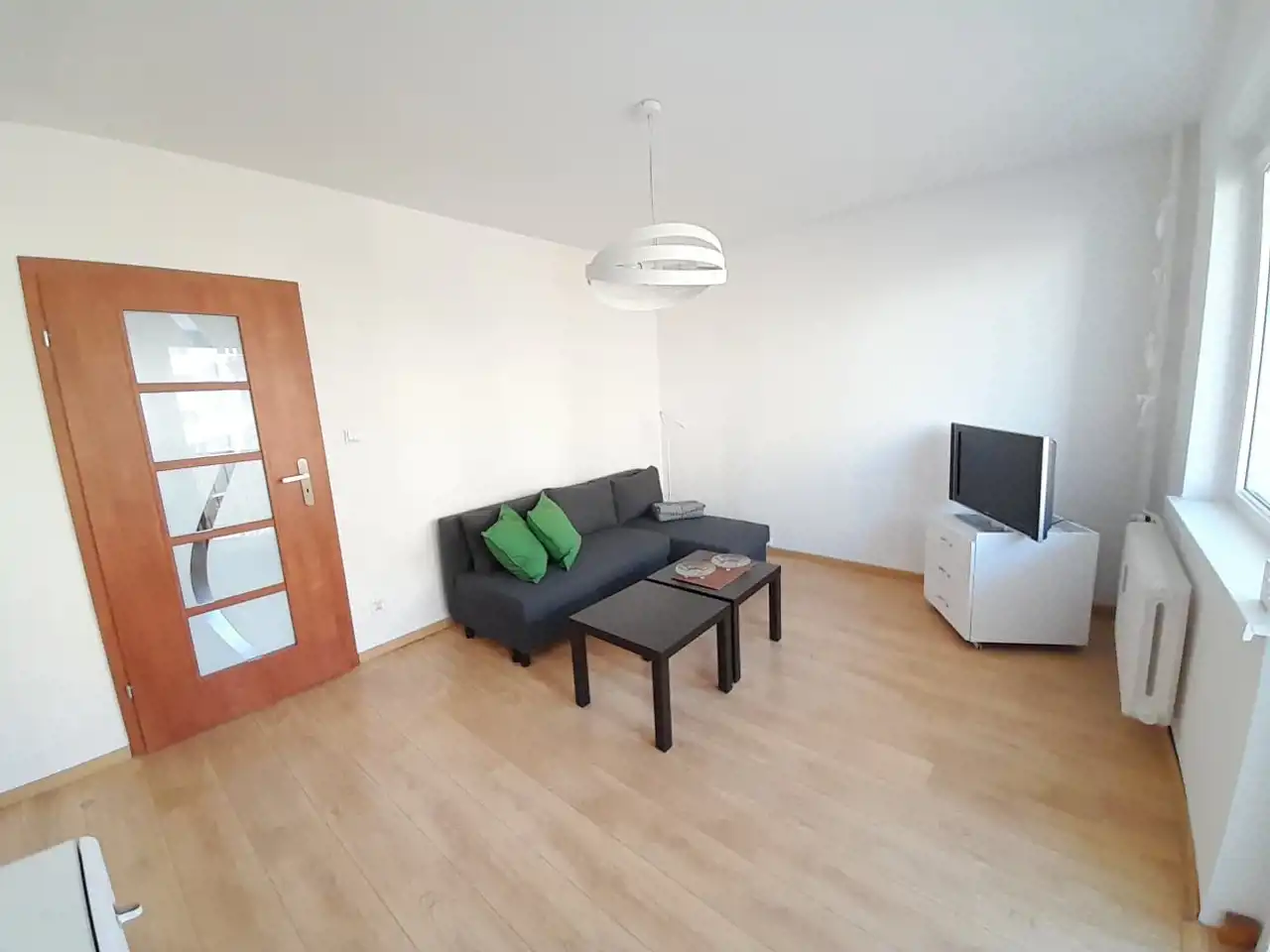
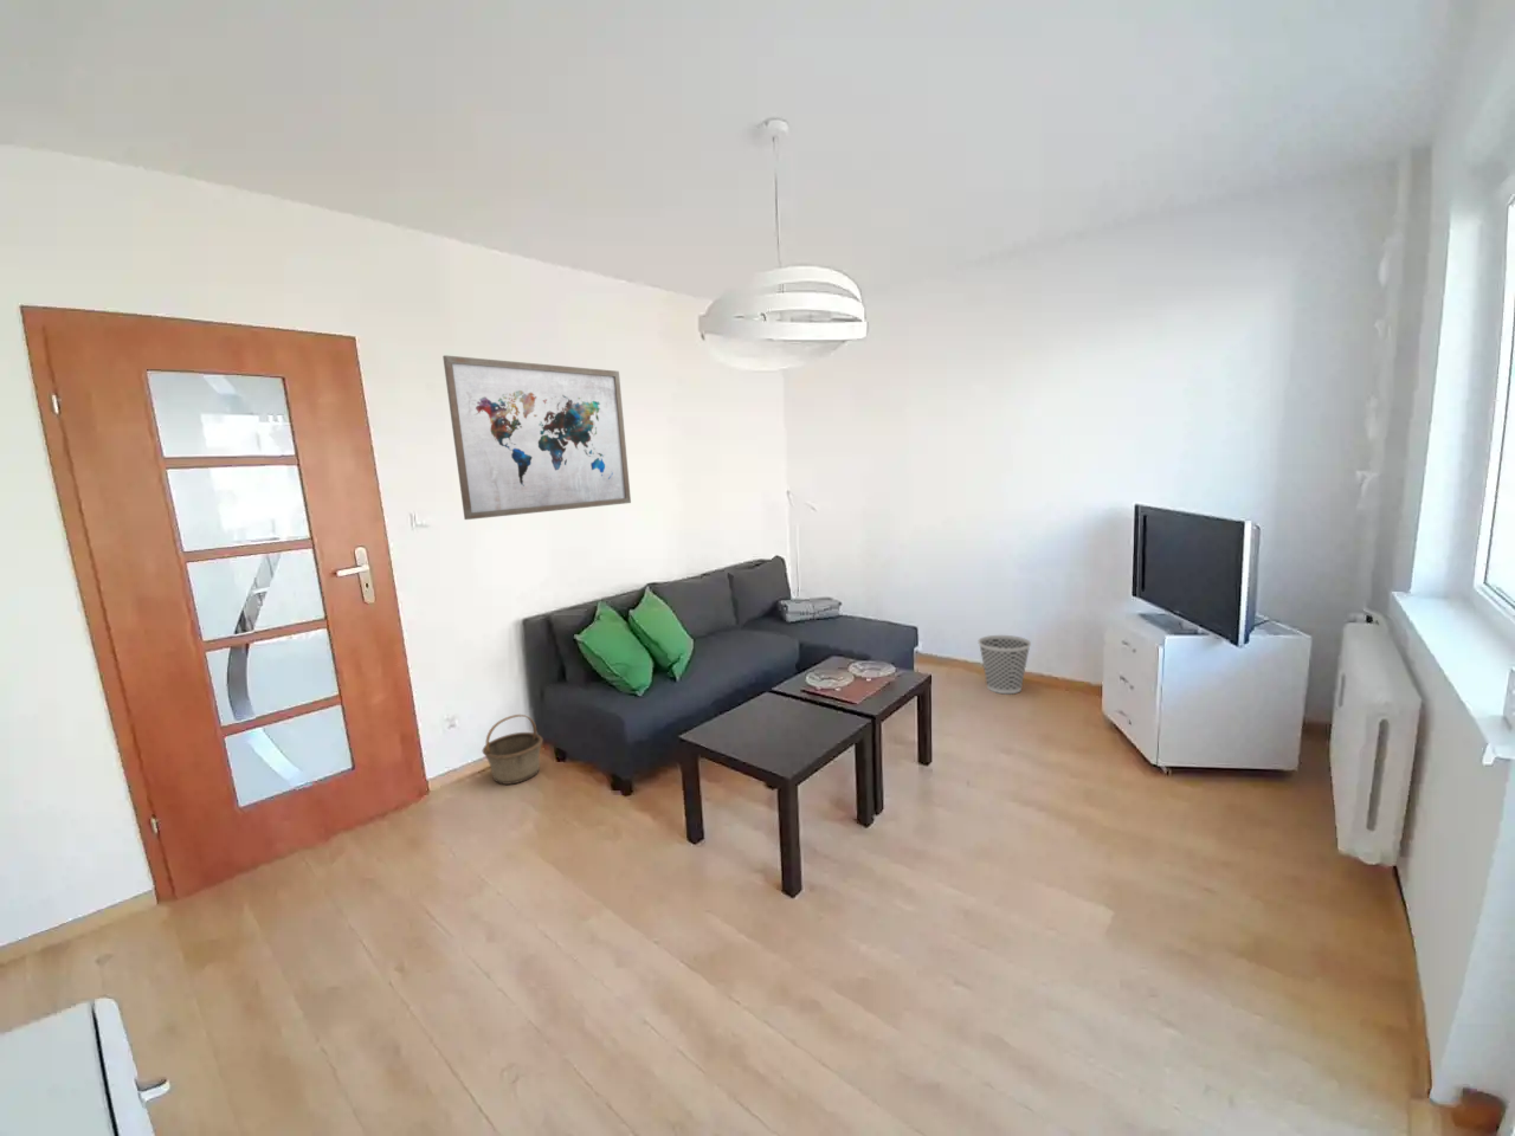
+ wall art (548, 438)
+ wastebasket (1003, 665)
+ basket (513, 746)
